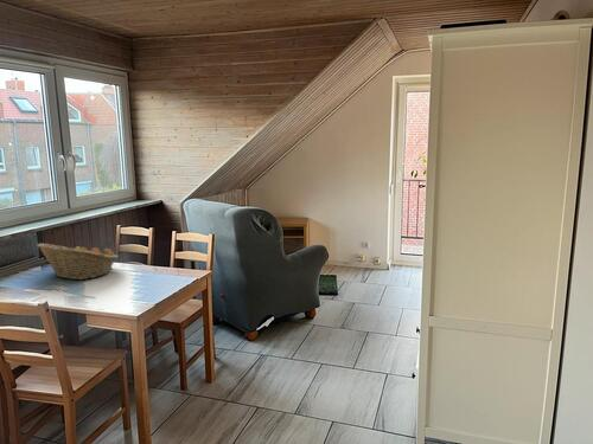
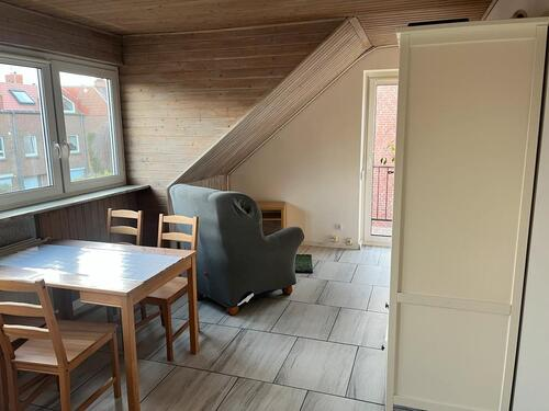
- fruit basket (78, 257)
